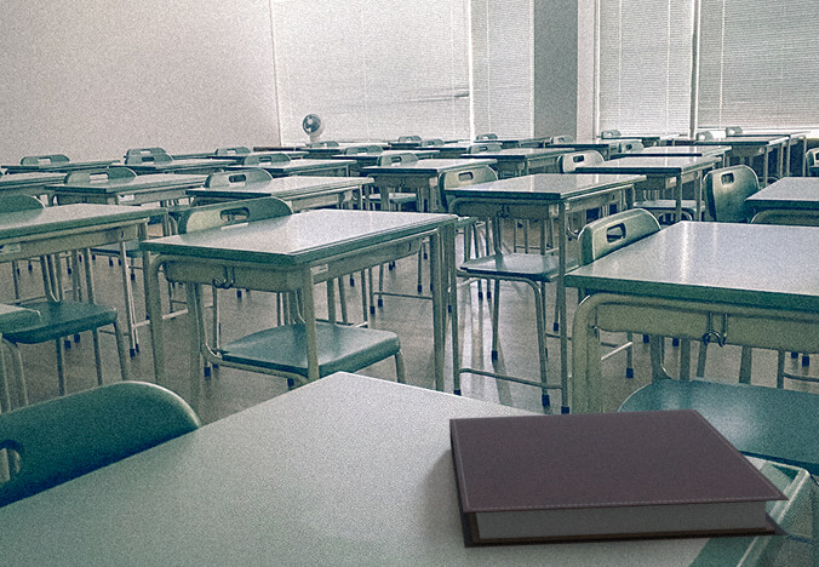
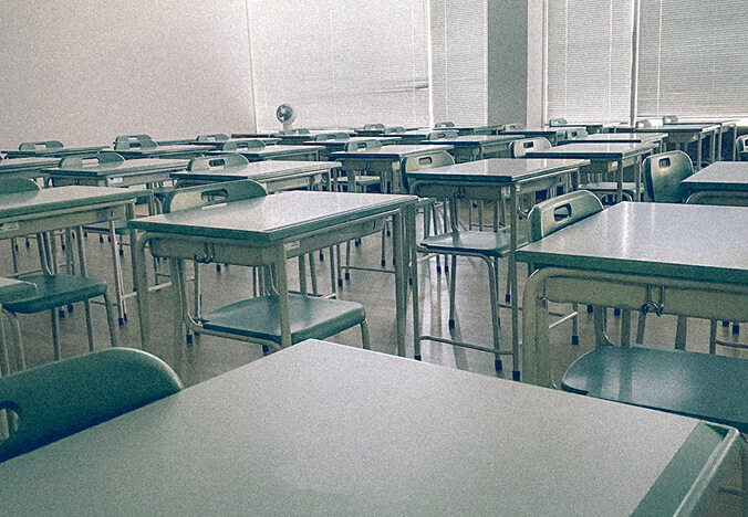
- notebook (594, 466)
